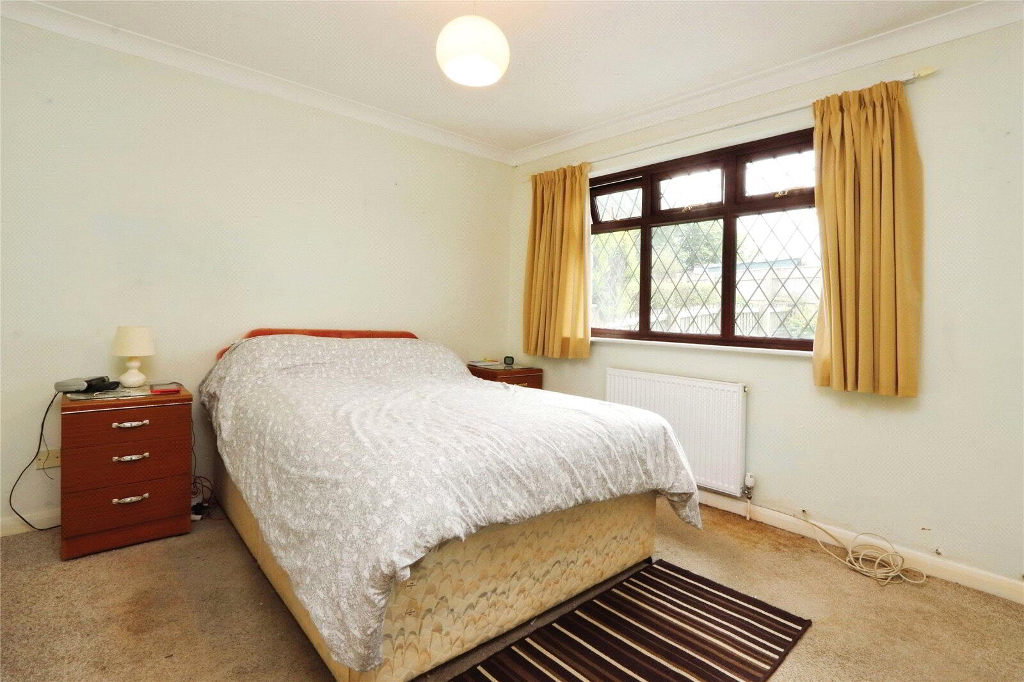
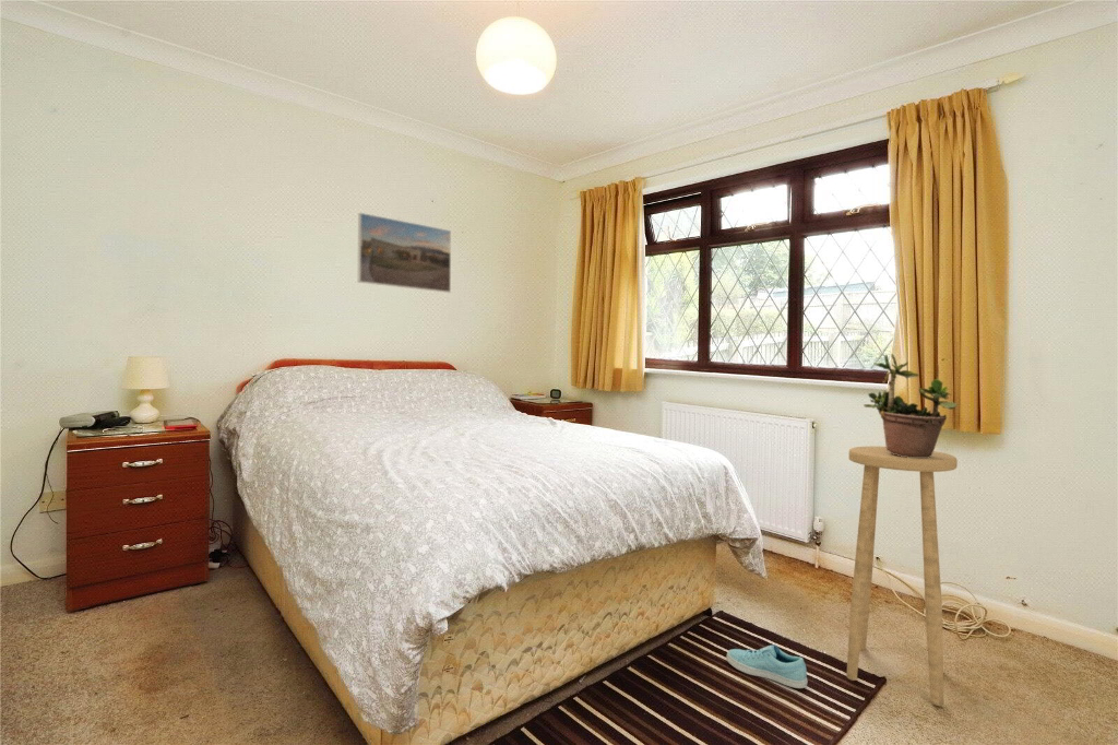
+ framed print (406, 255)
+ stool (924, 564)
+ sneaker (765, 657)
+ potted plant (906, 403)
